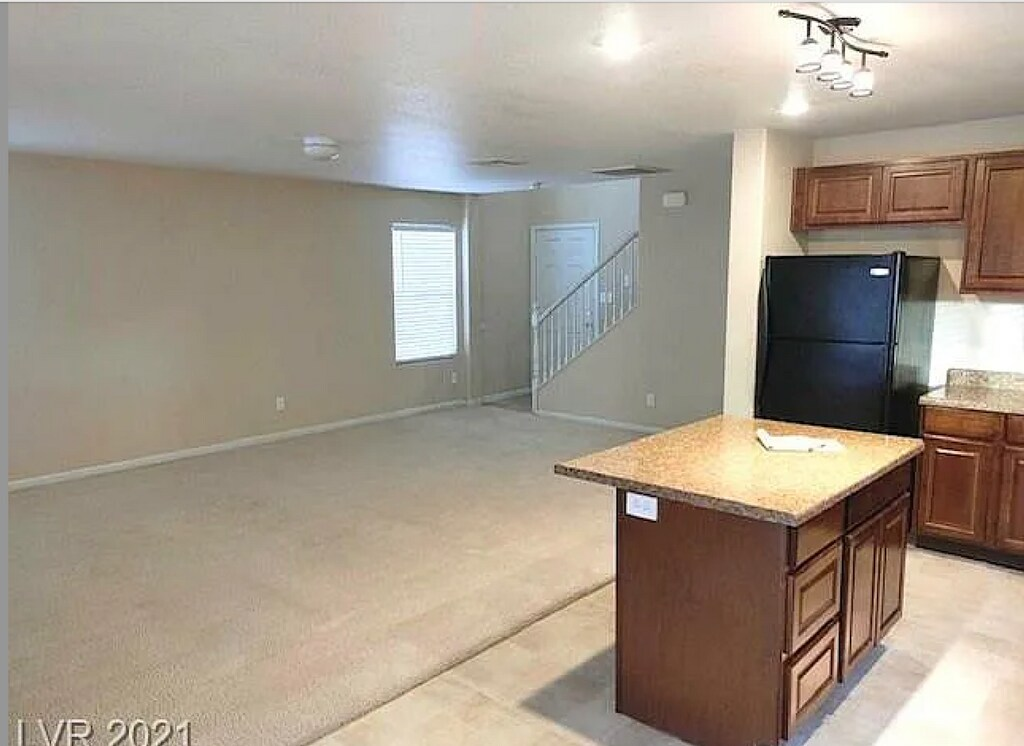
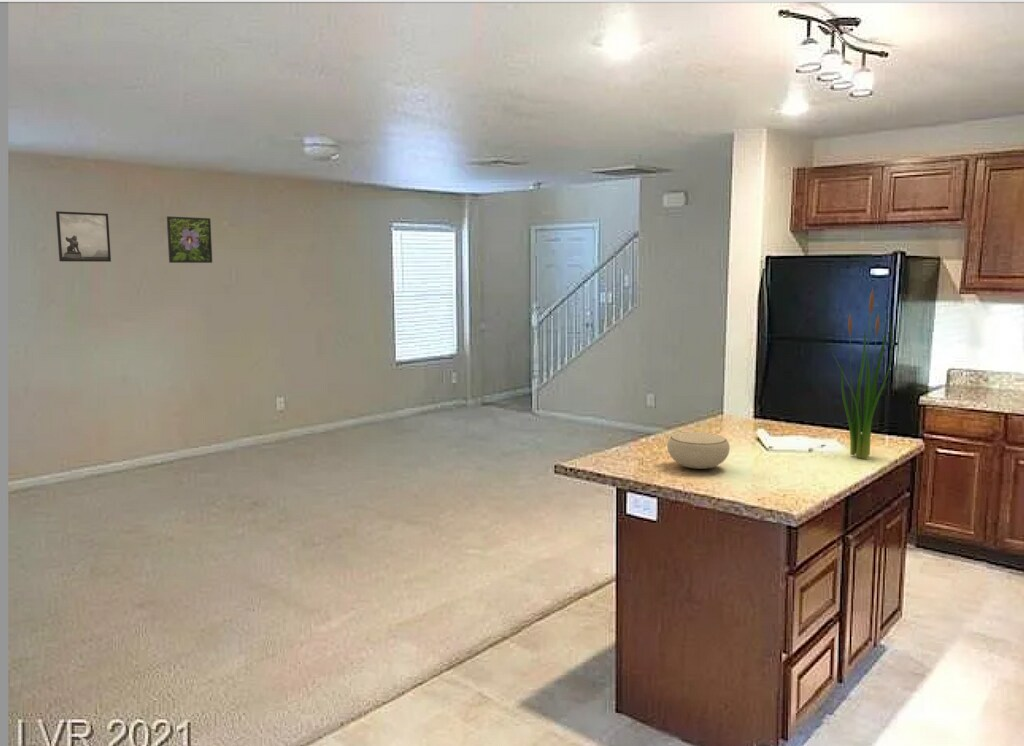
+ bowl (698, 452)
+ plant (862, 372)
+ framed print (84, 237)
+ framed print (190, 240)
